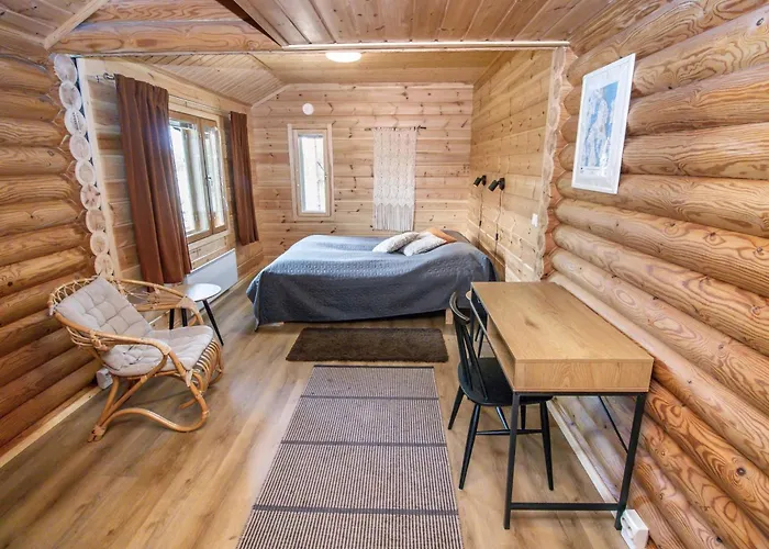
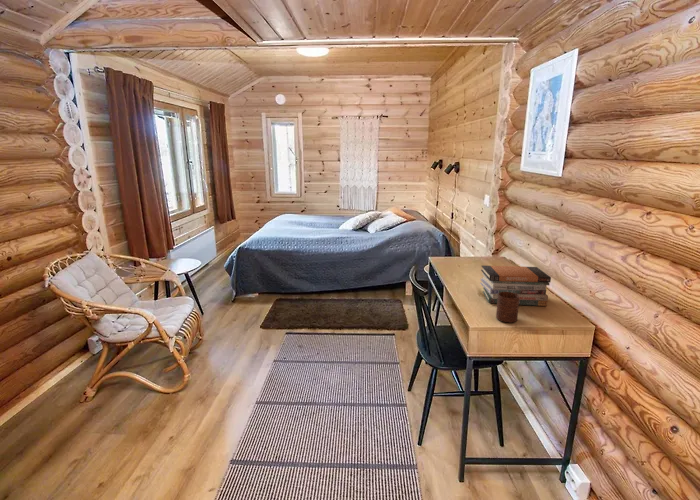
+ book stack (512, 284)
+ cup (505, 305)
